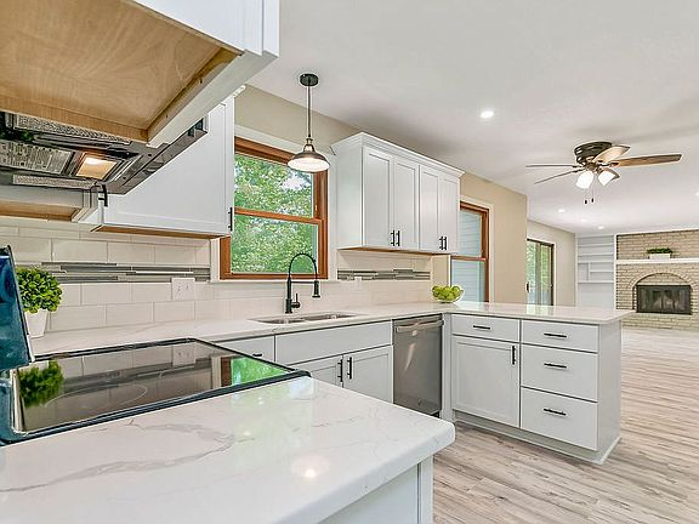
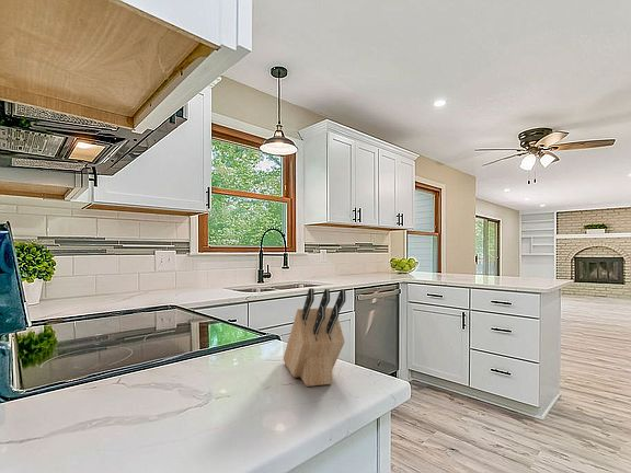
+ knife block (312, 330)
